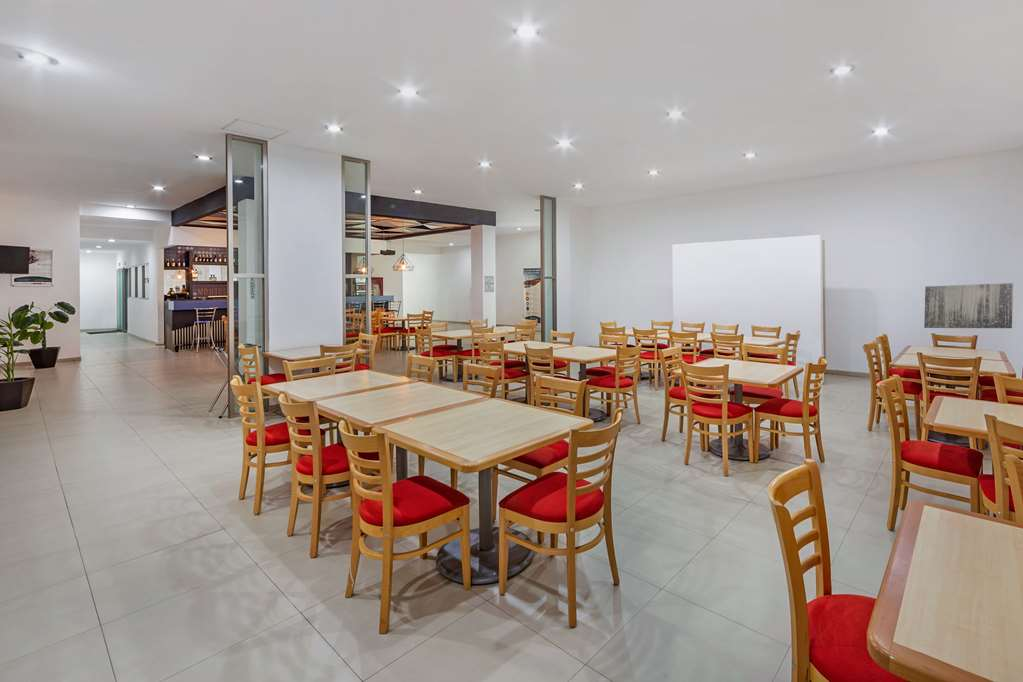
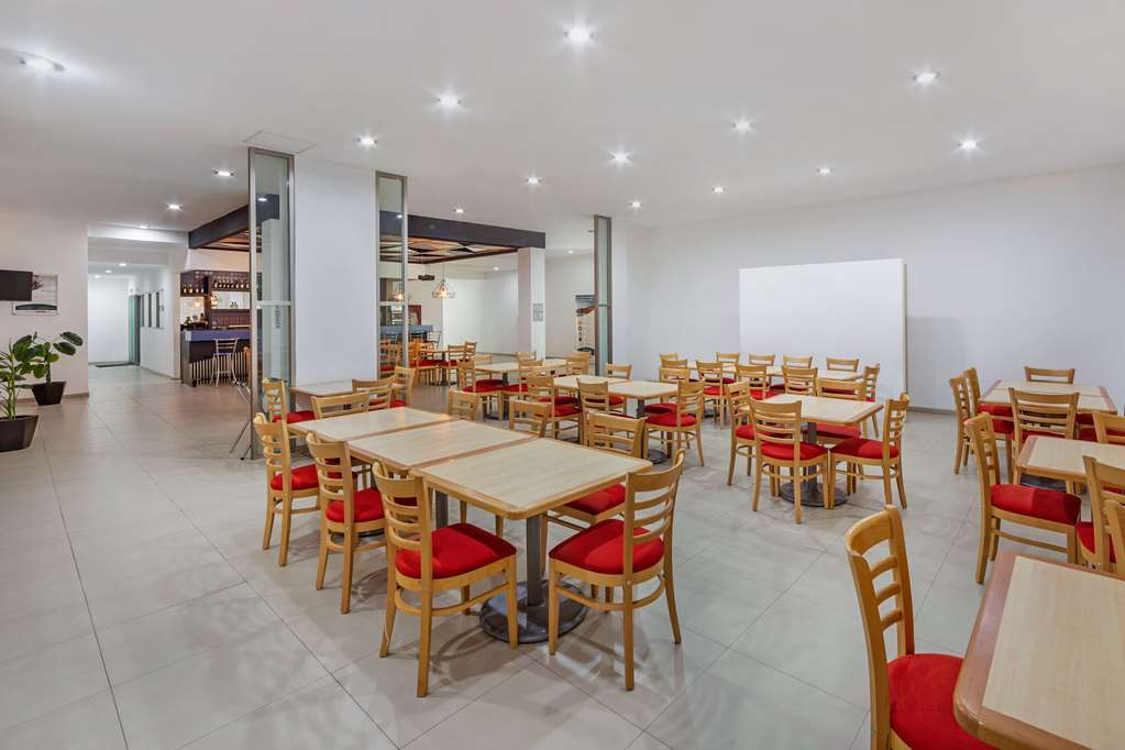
- wall art (966, 306)
